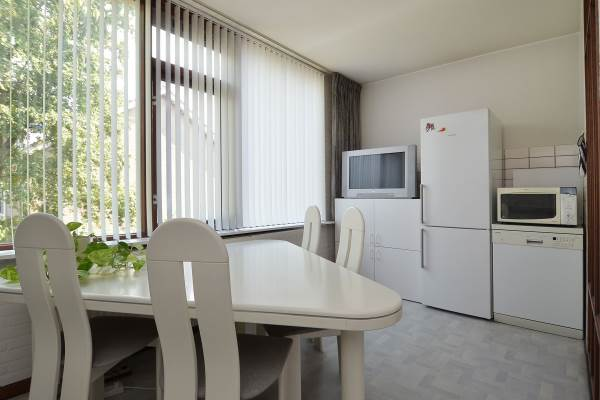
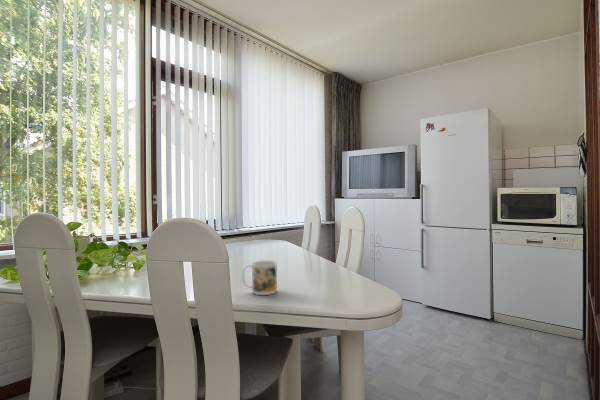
+ mug (259, 277)
